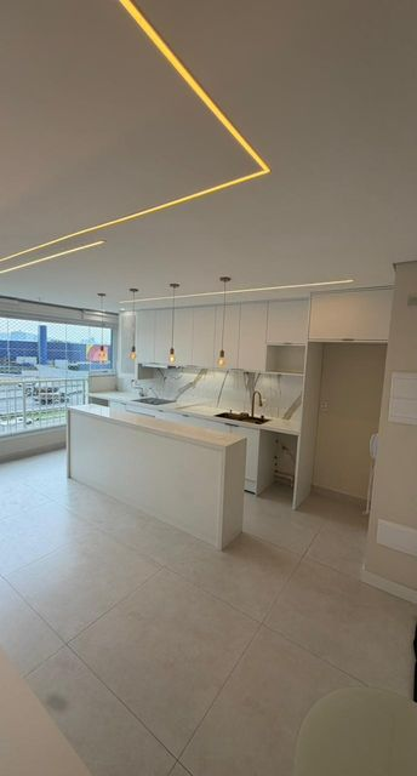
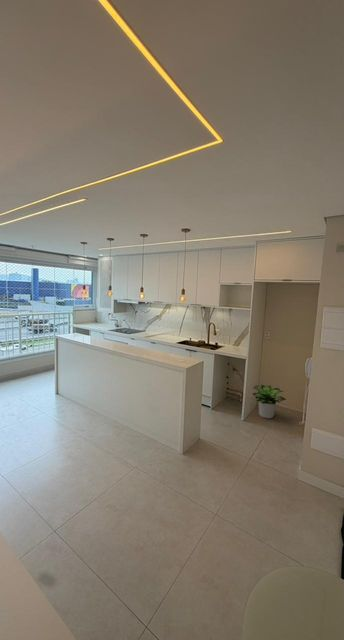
+ potted plant (268, 402)
